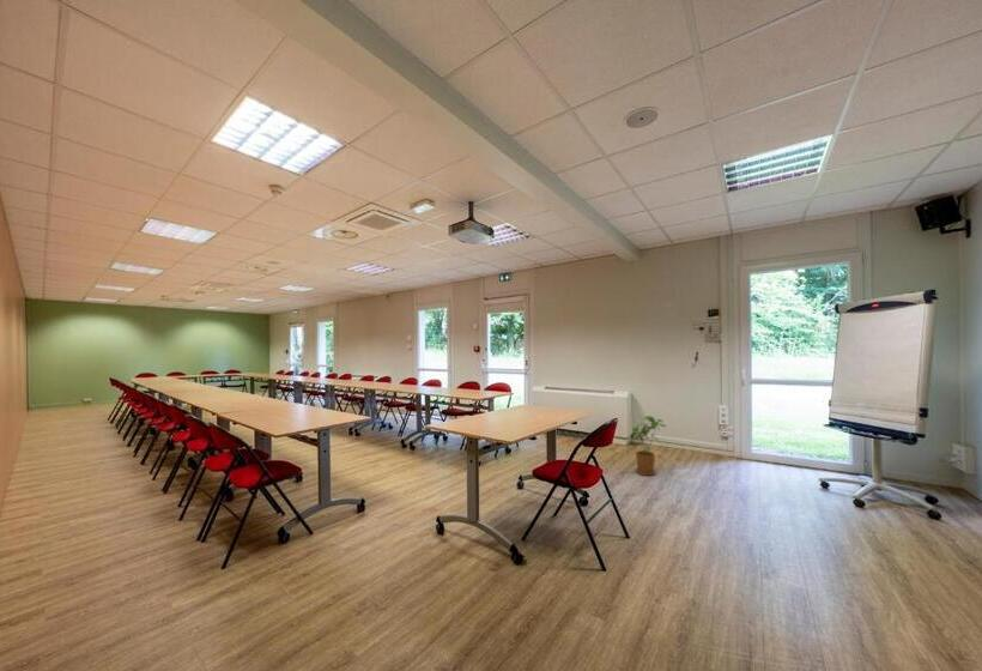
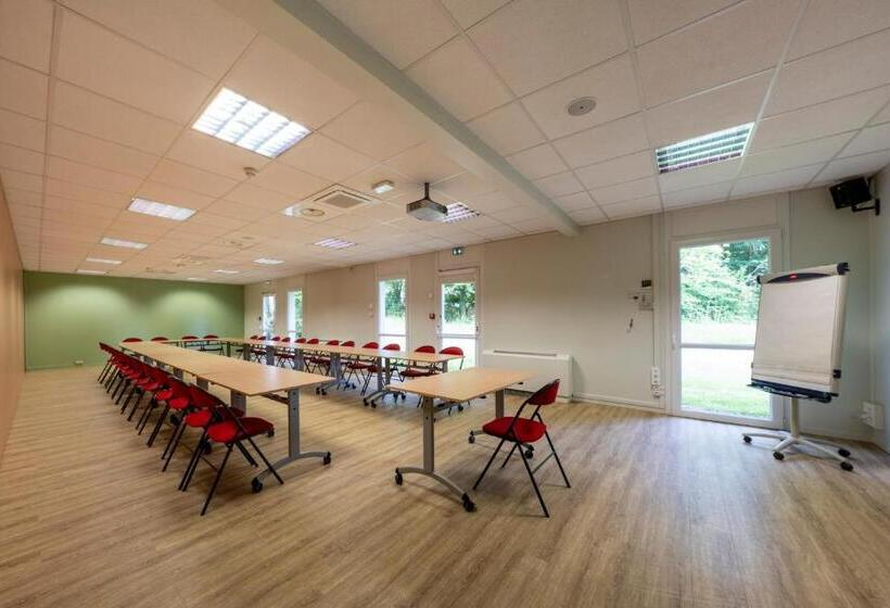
- house plant (644, 445)
